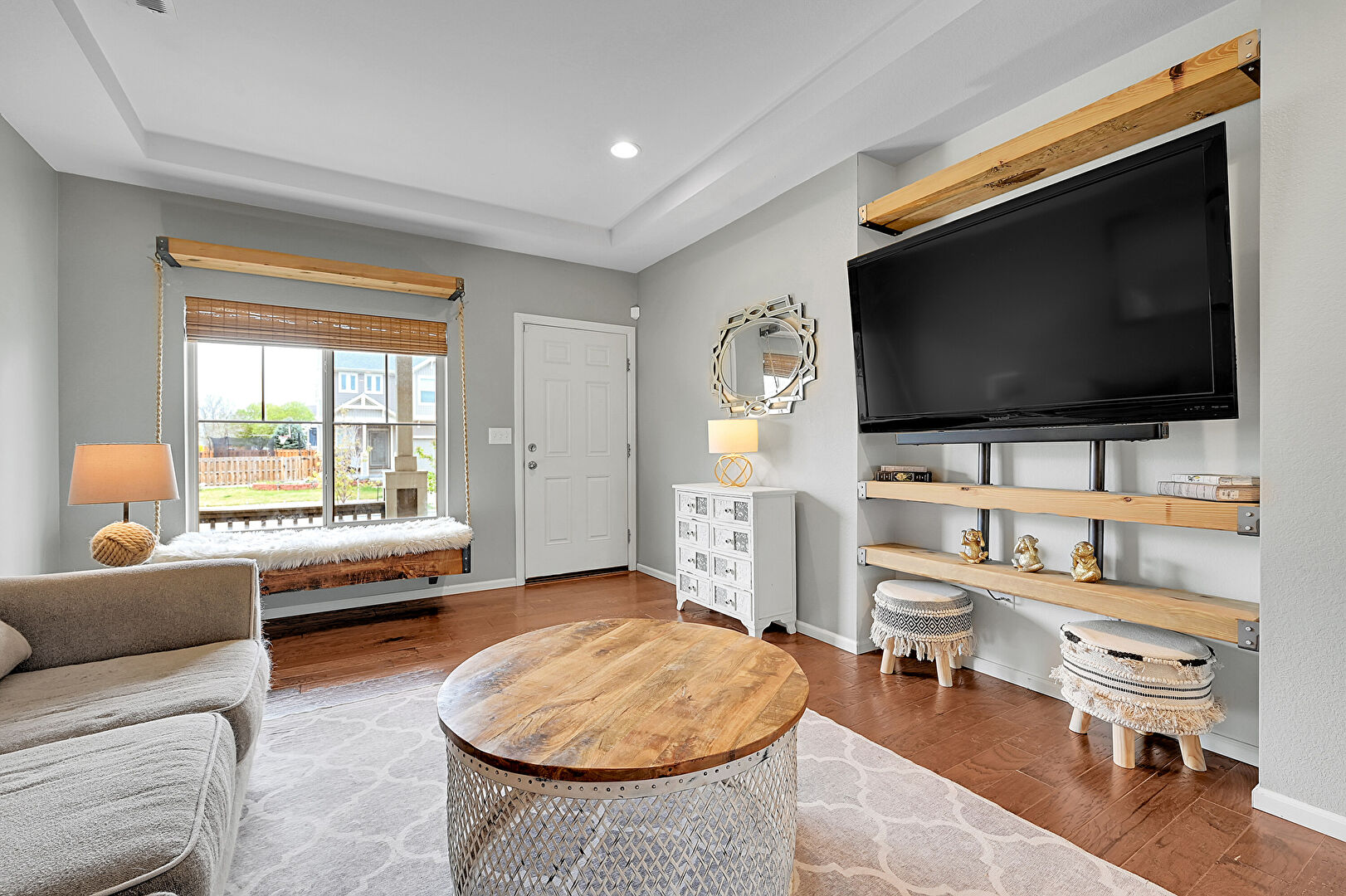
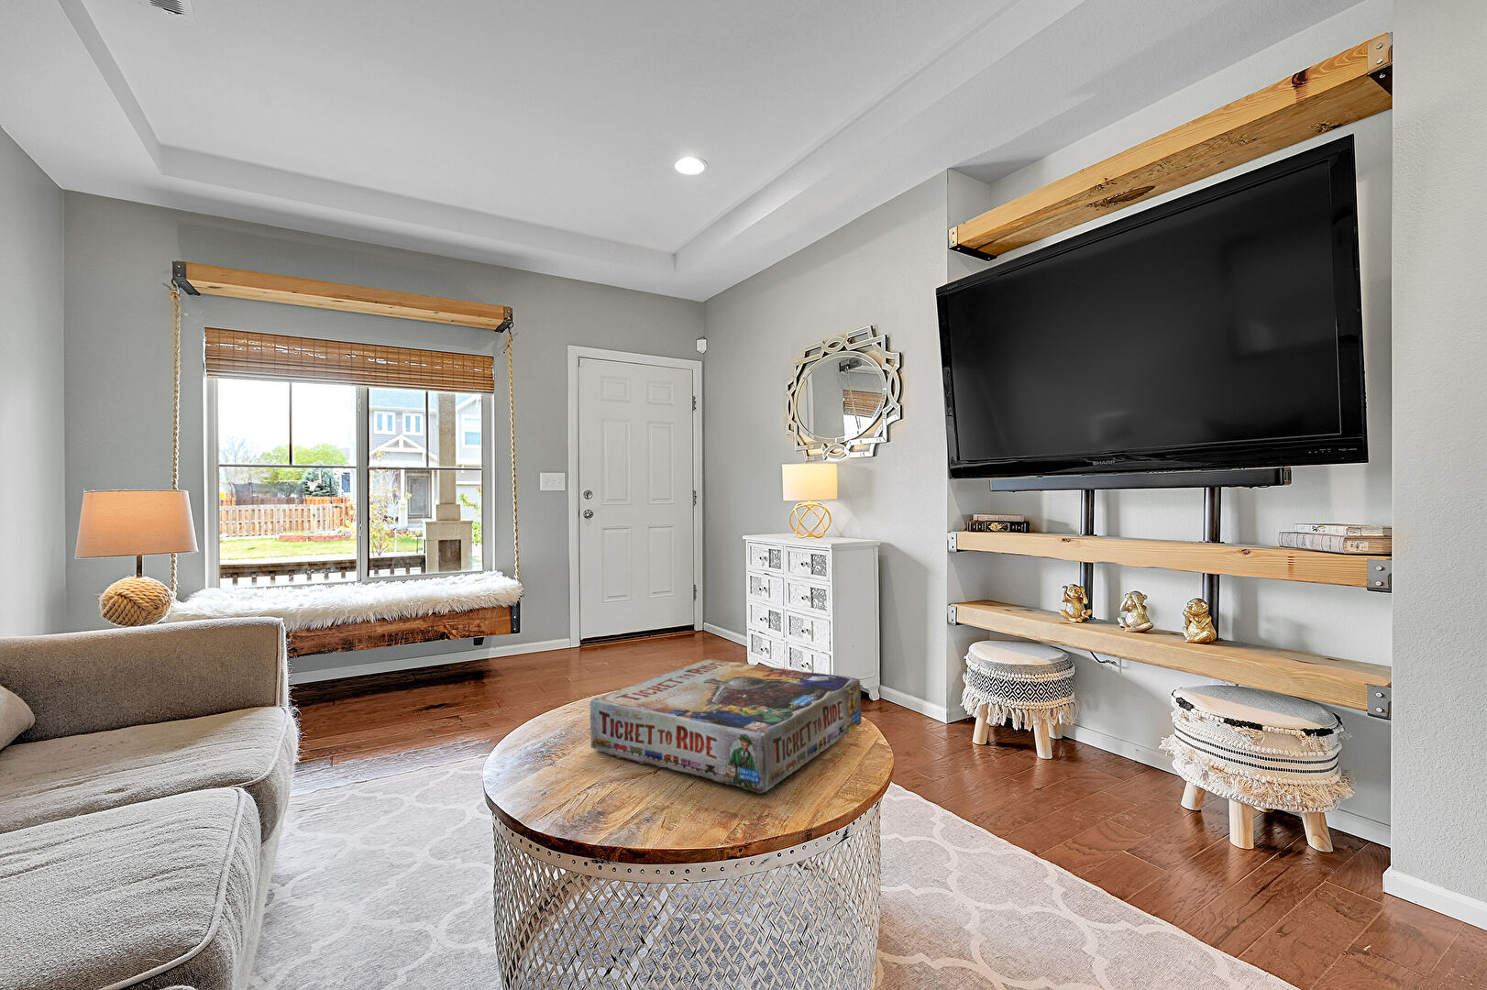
+ board game (731, 712)
